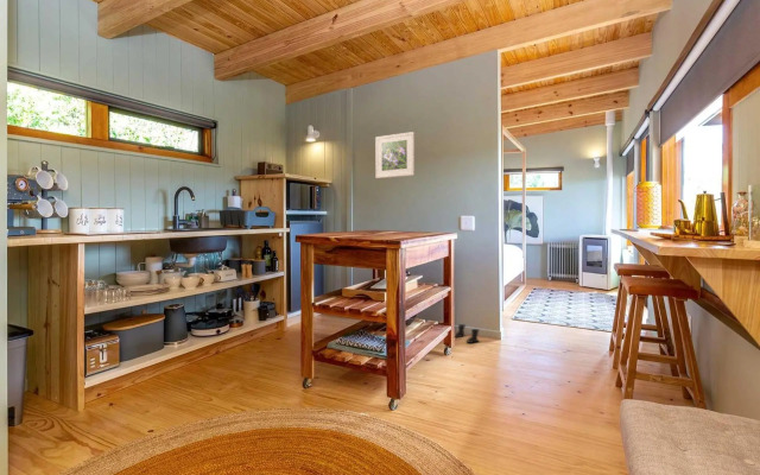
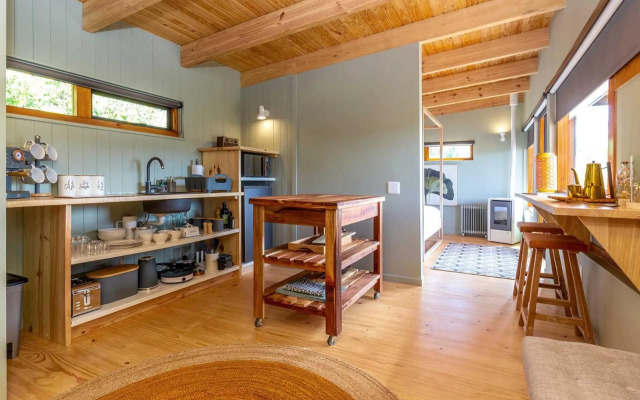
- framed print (394, 156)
- boots (463, 332)
